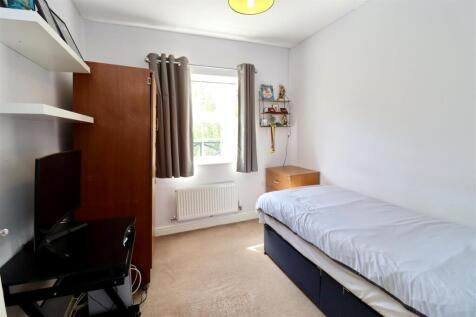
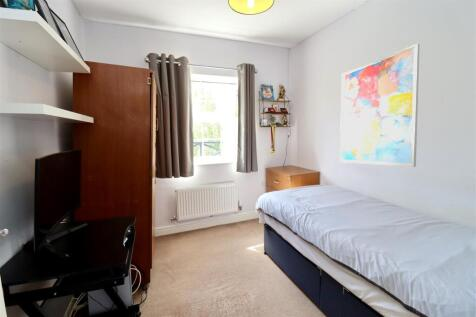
+ wall art (372, 113)
